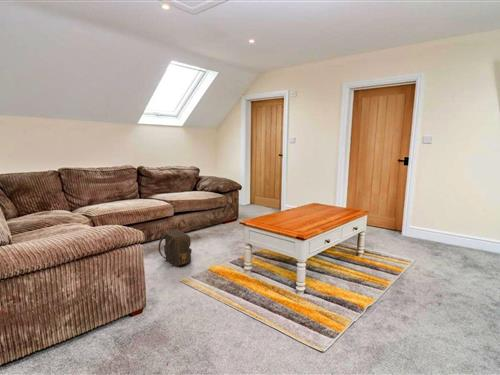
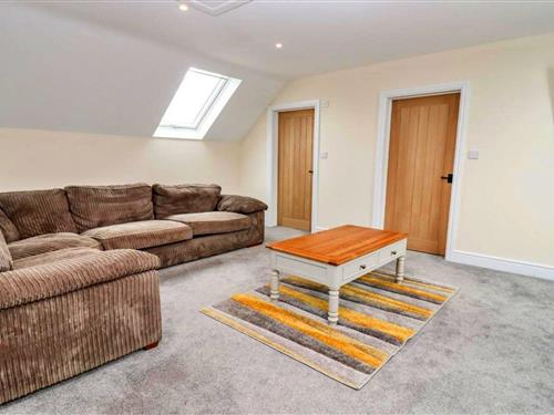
- backpack (175, 248)
